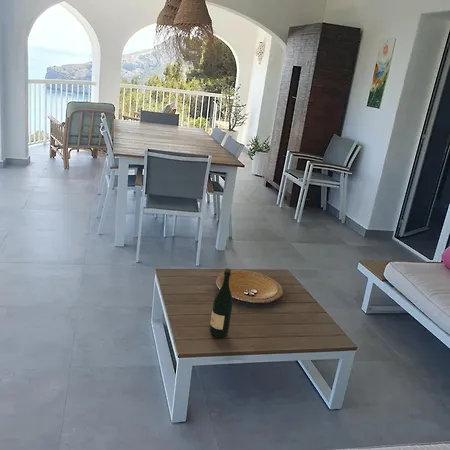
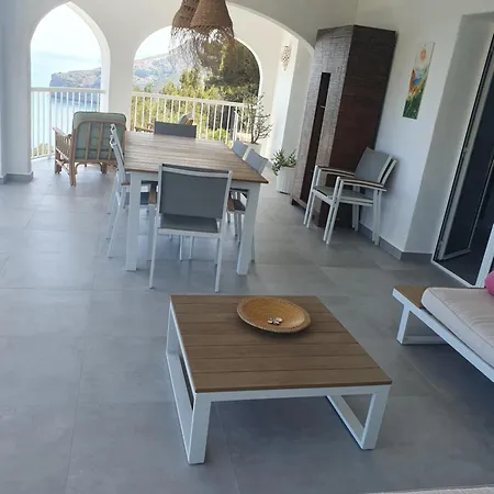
- wine bottle (223, 301)
